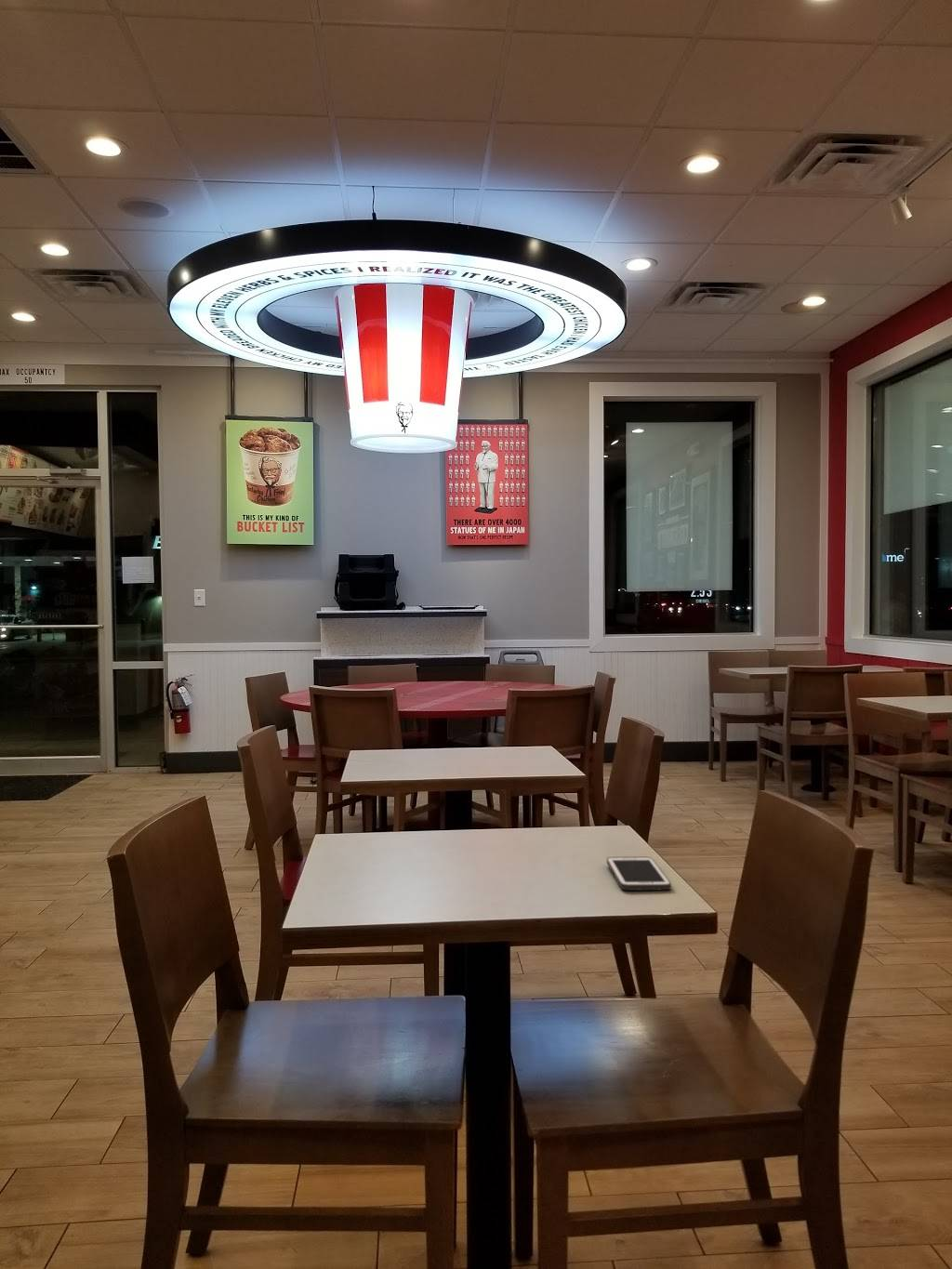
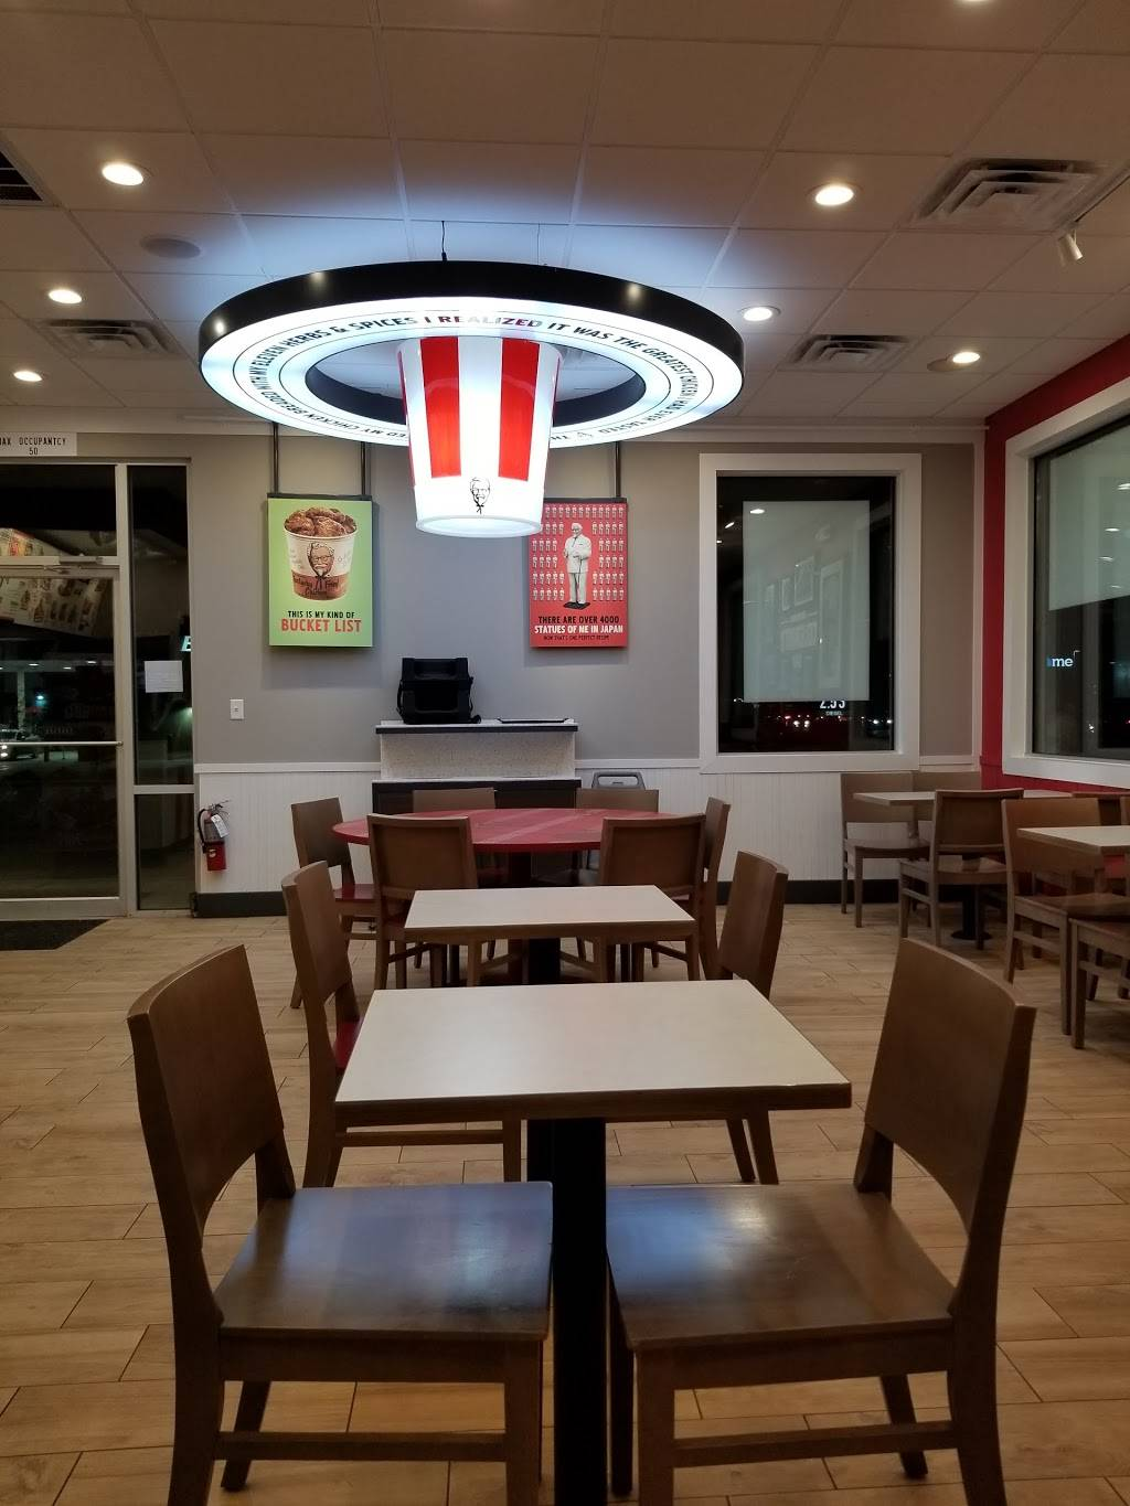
- cell phone (637, 872)
